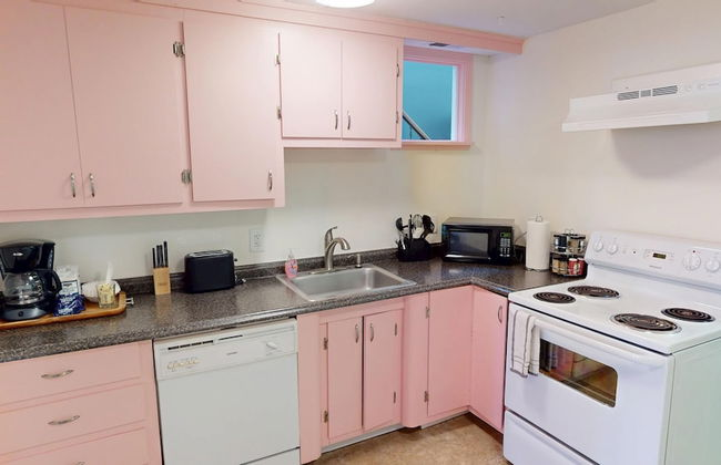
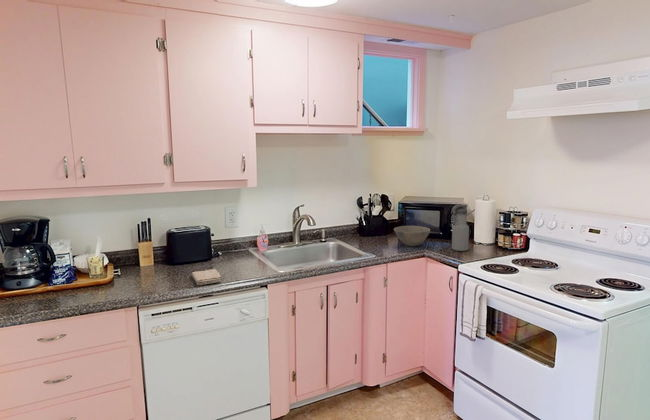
+ water bottle (460, 227)
+ washcloth (206, 276)
+ bowl (411, 236)
